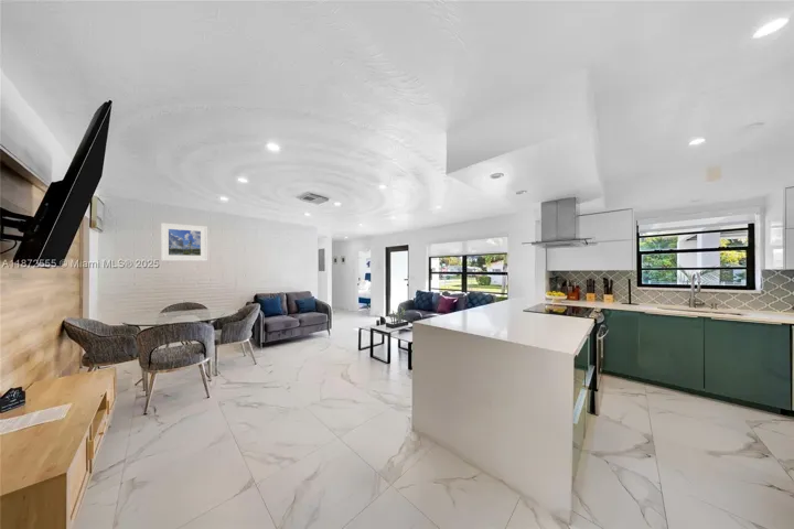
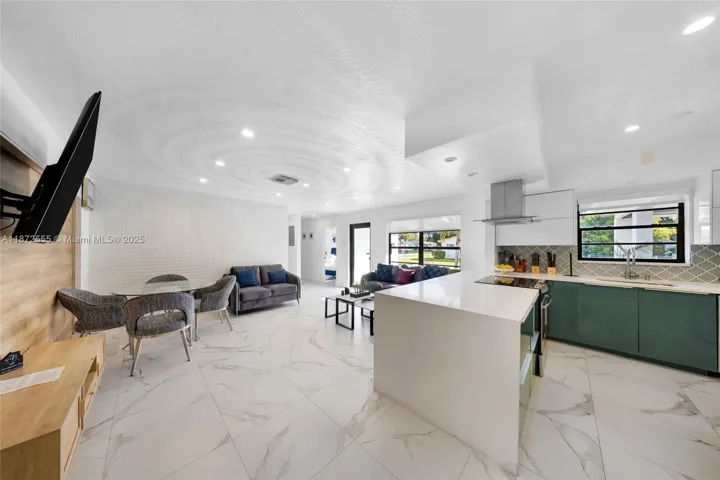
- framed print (184, 242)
